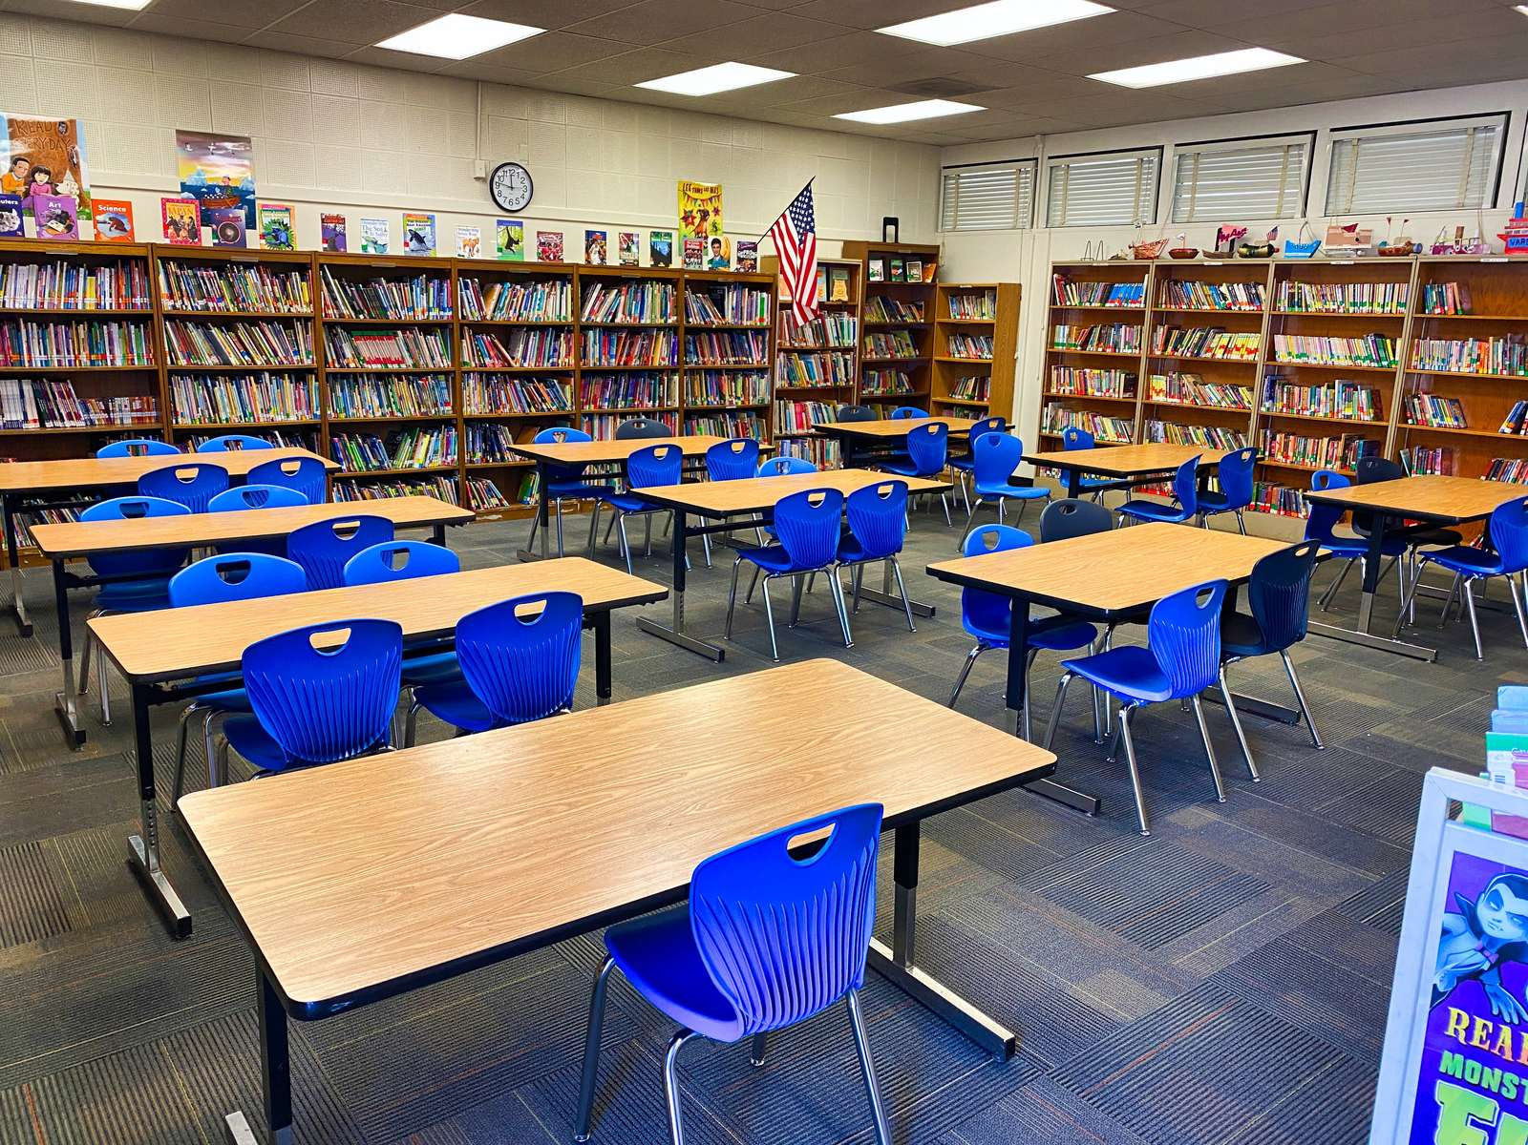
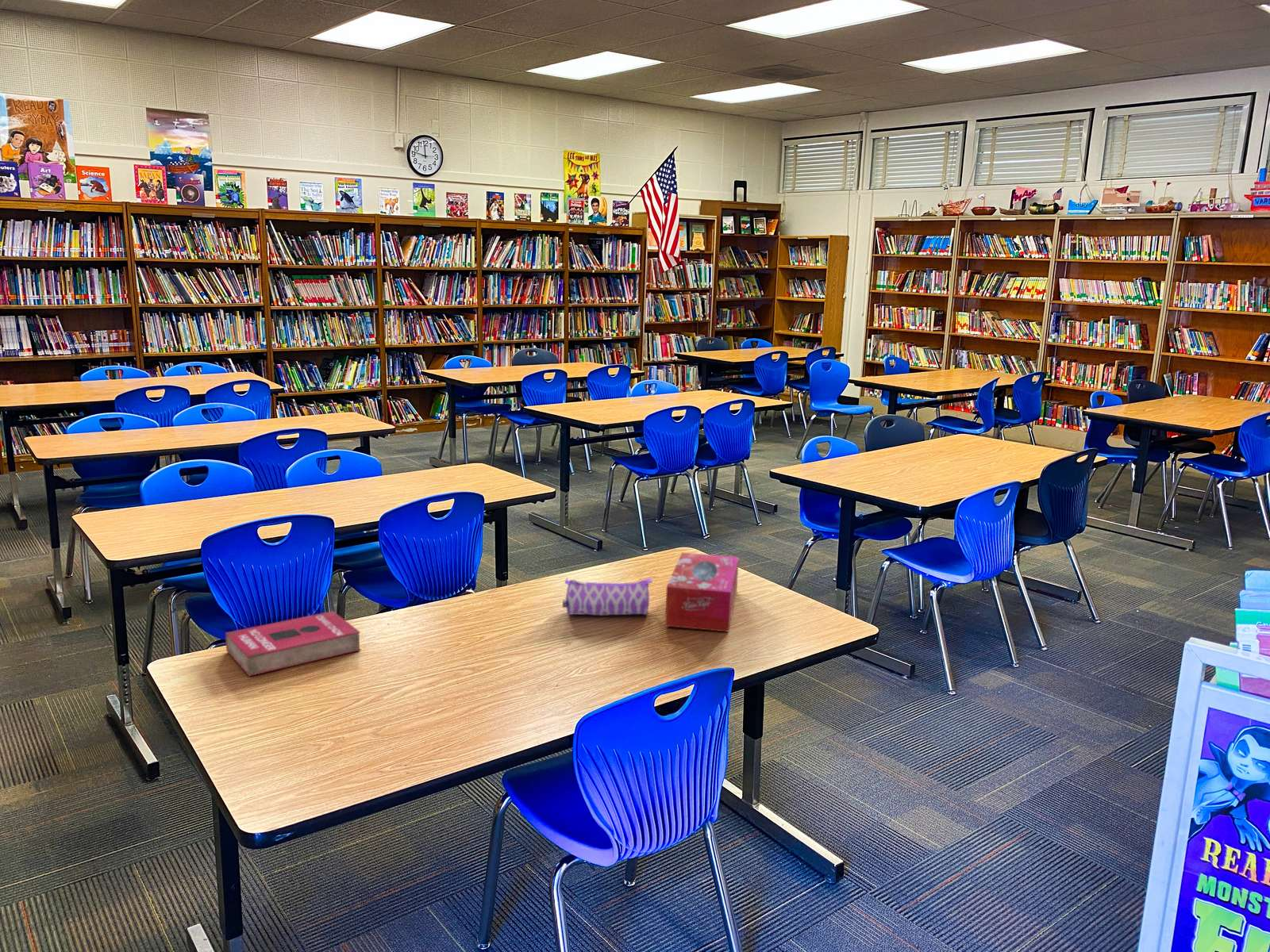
+ pencil case (607, 595)
+ tissue box (703, 589)
+ book (293, 641)
